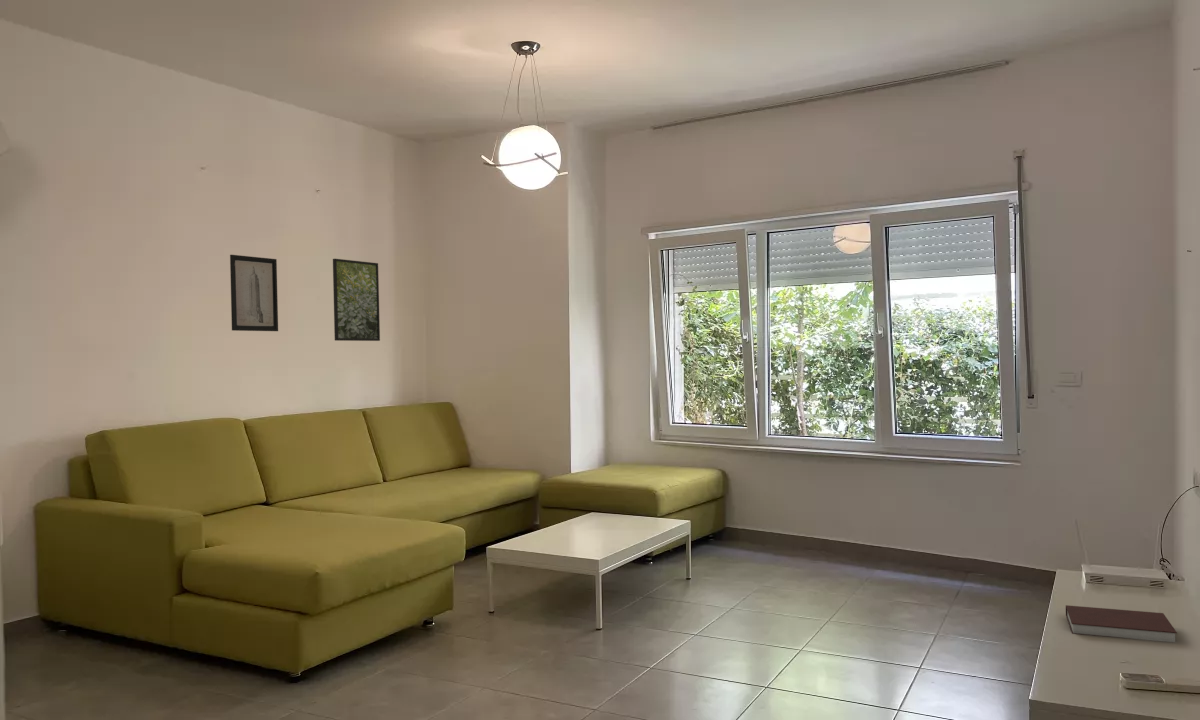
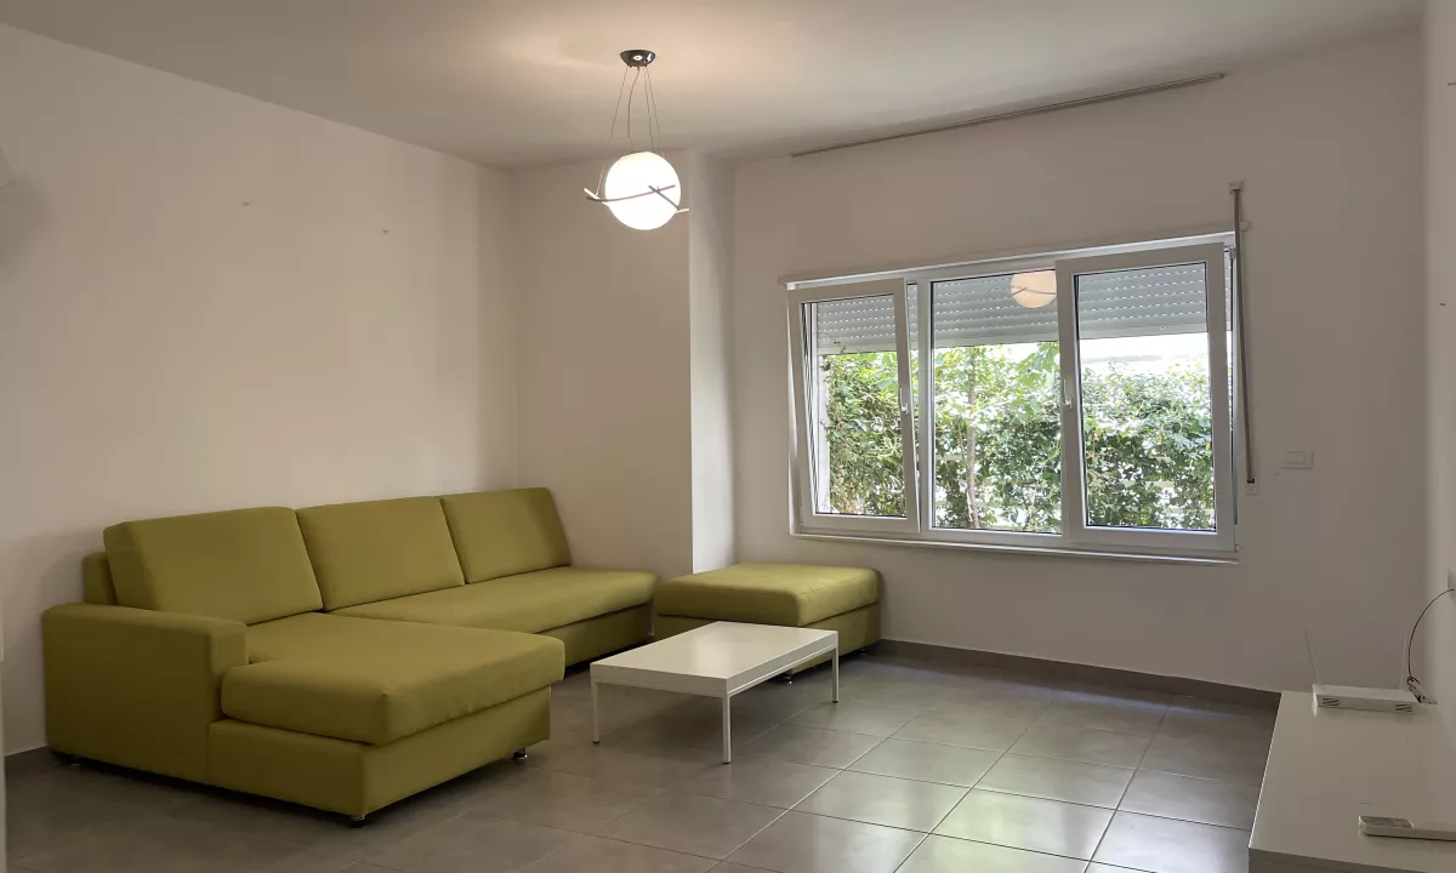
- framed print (356, 300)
- notebook (1118, 623)
- wall art (254, 293)
